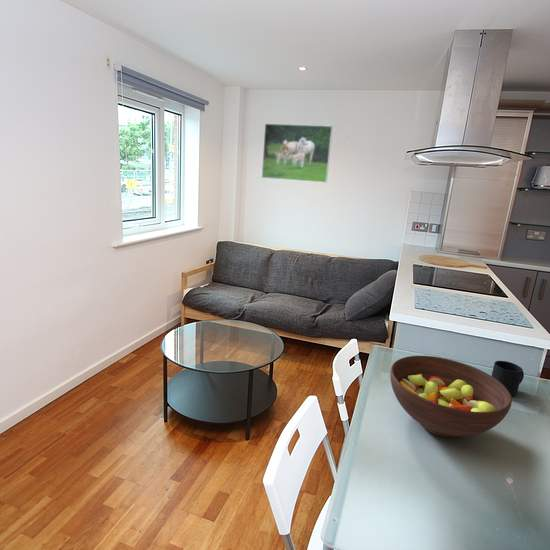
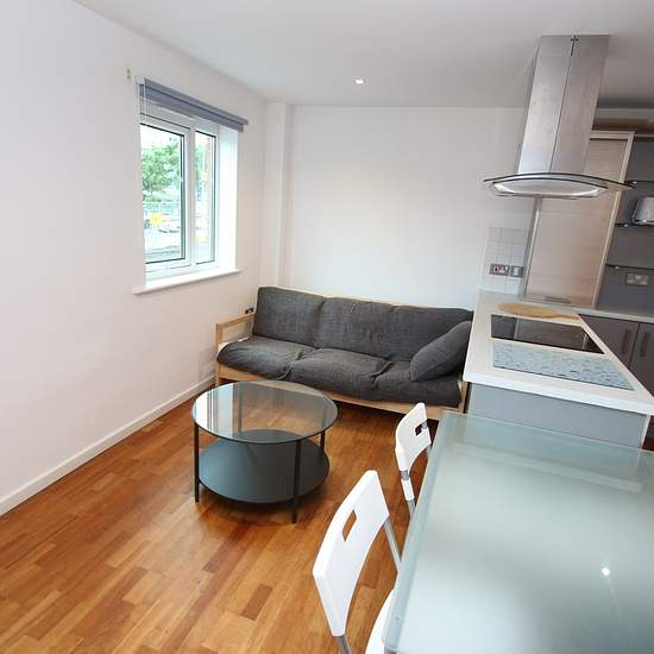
- fruit bowl (443, 402)
- mug (509, 378)
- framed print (295, 153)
